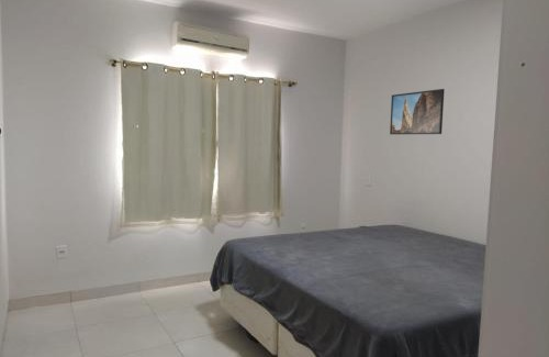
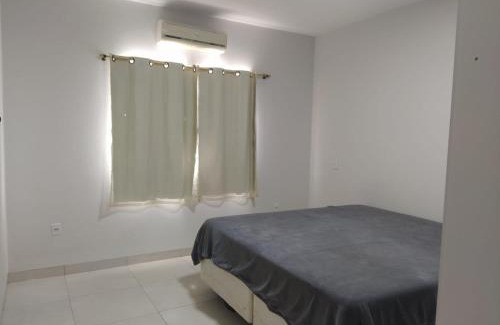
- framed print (415, 113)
